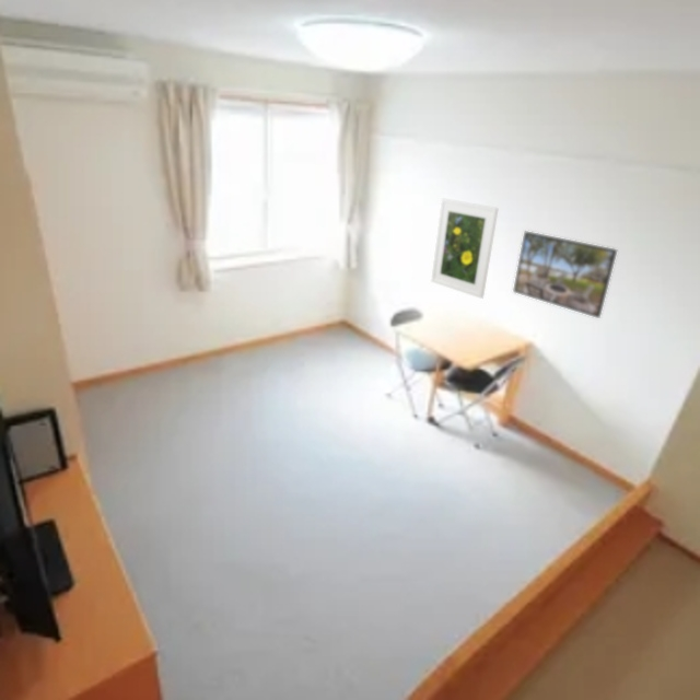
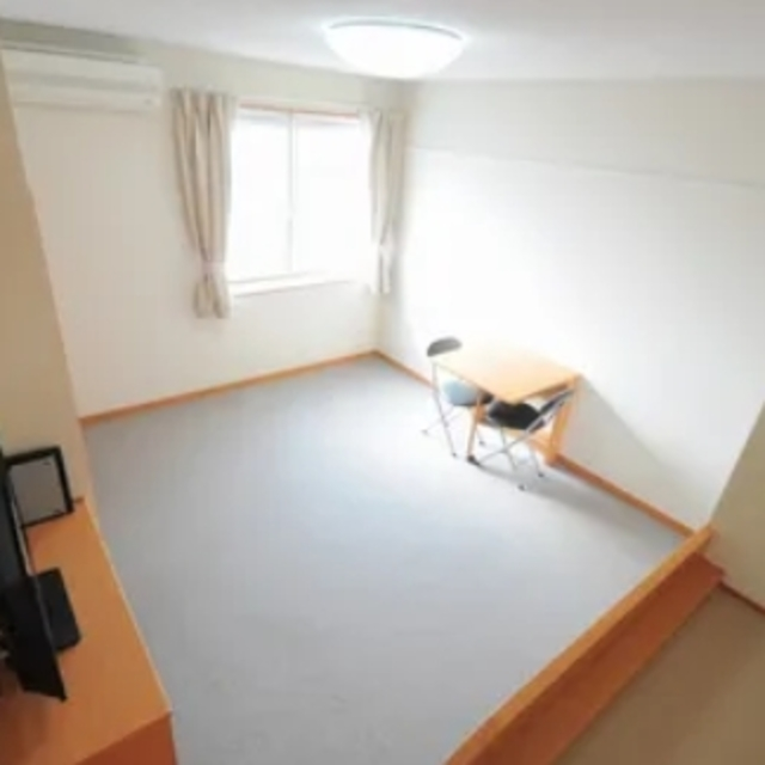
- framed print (560, 272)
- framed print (462, 247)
